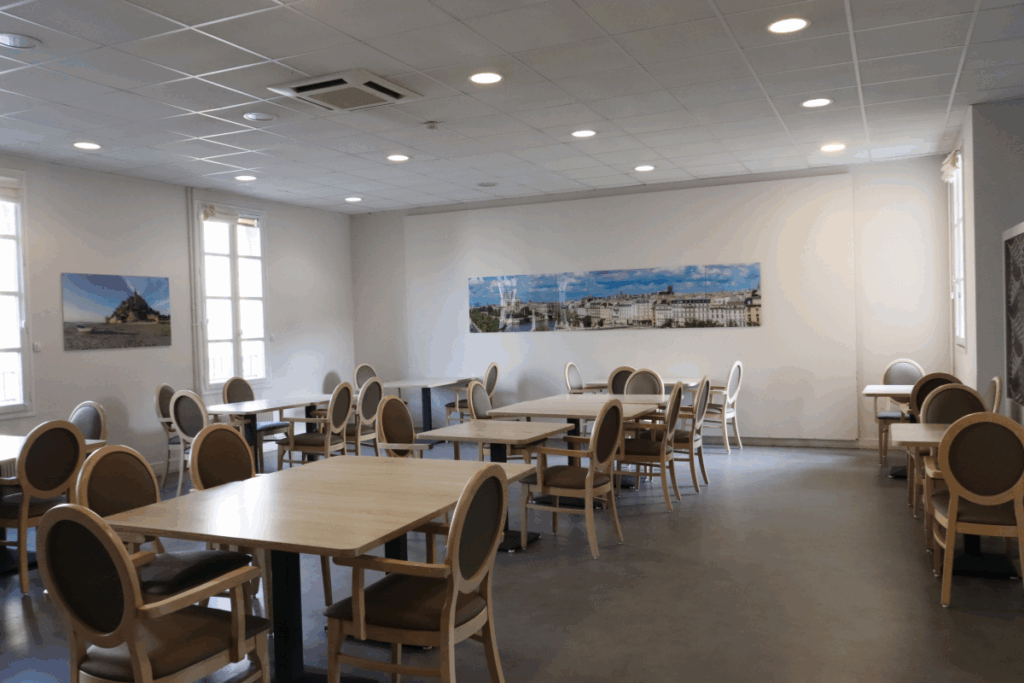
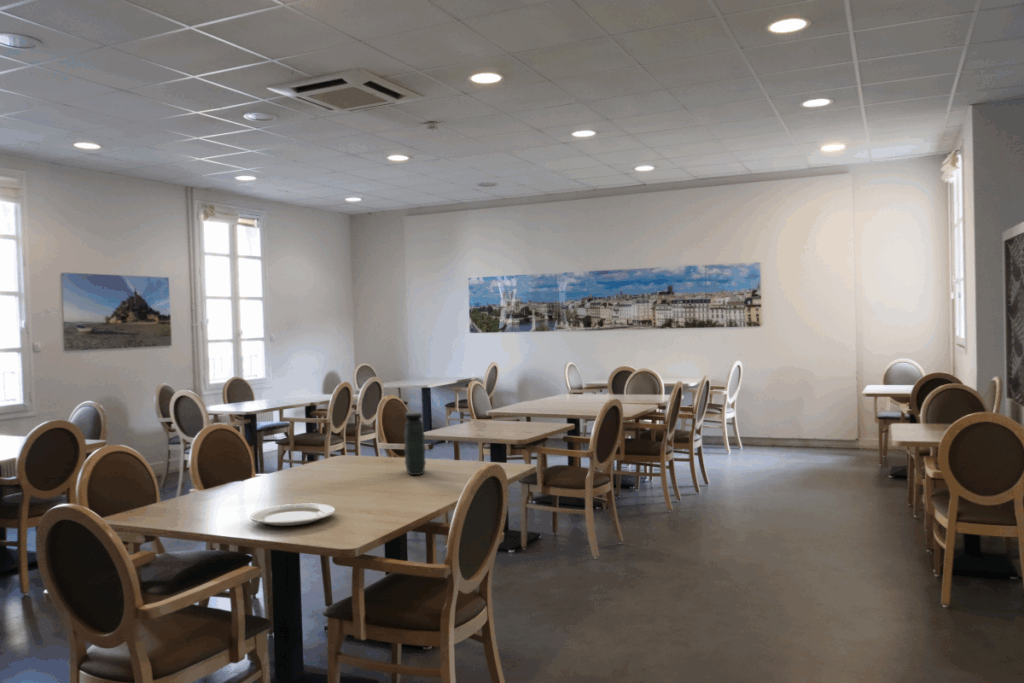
+ water jug (414, 442)
+ chinaware (293, 515)
